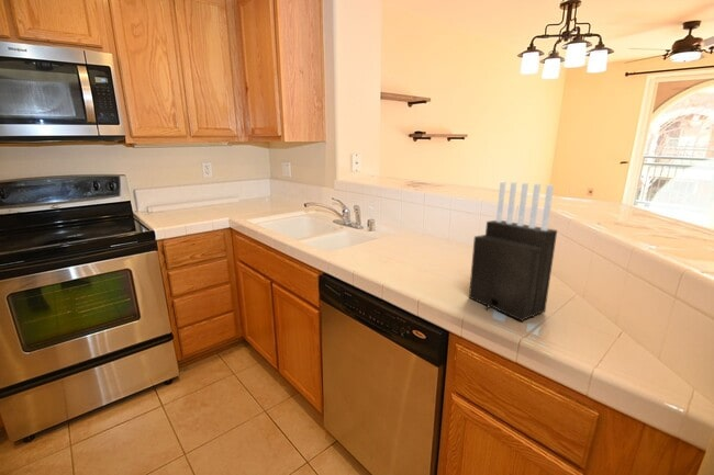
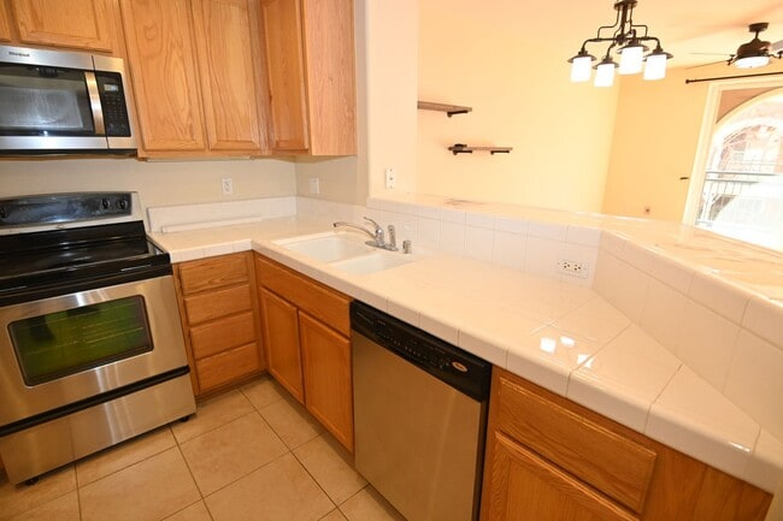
- knife block (509, 247)
